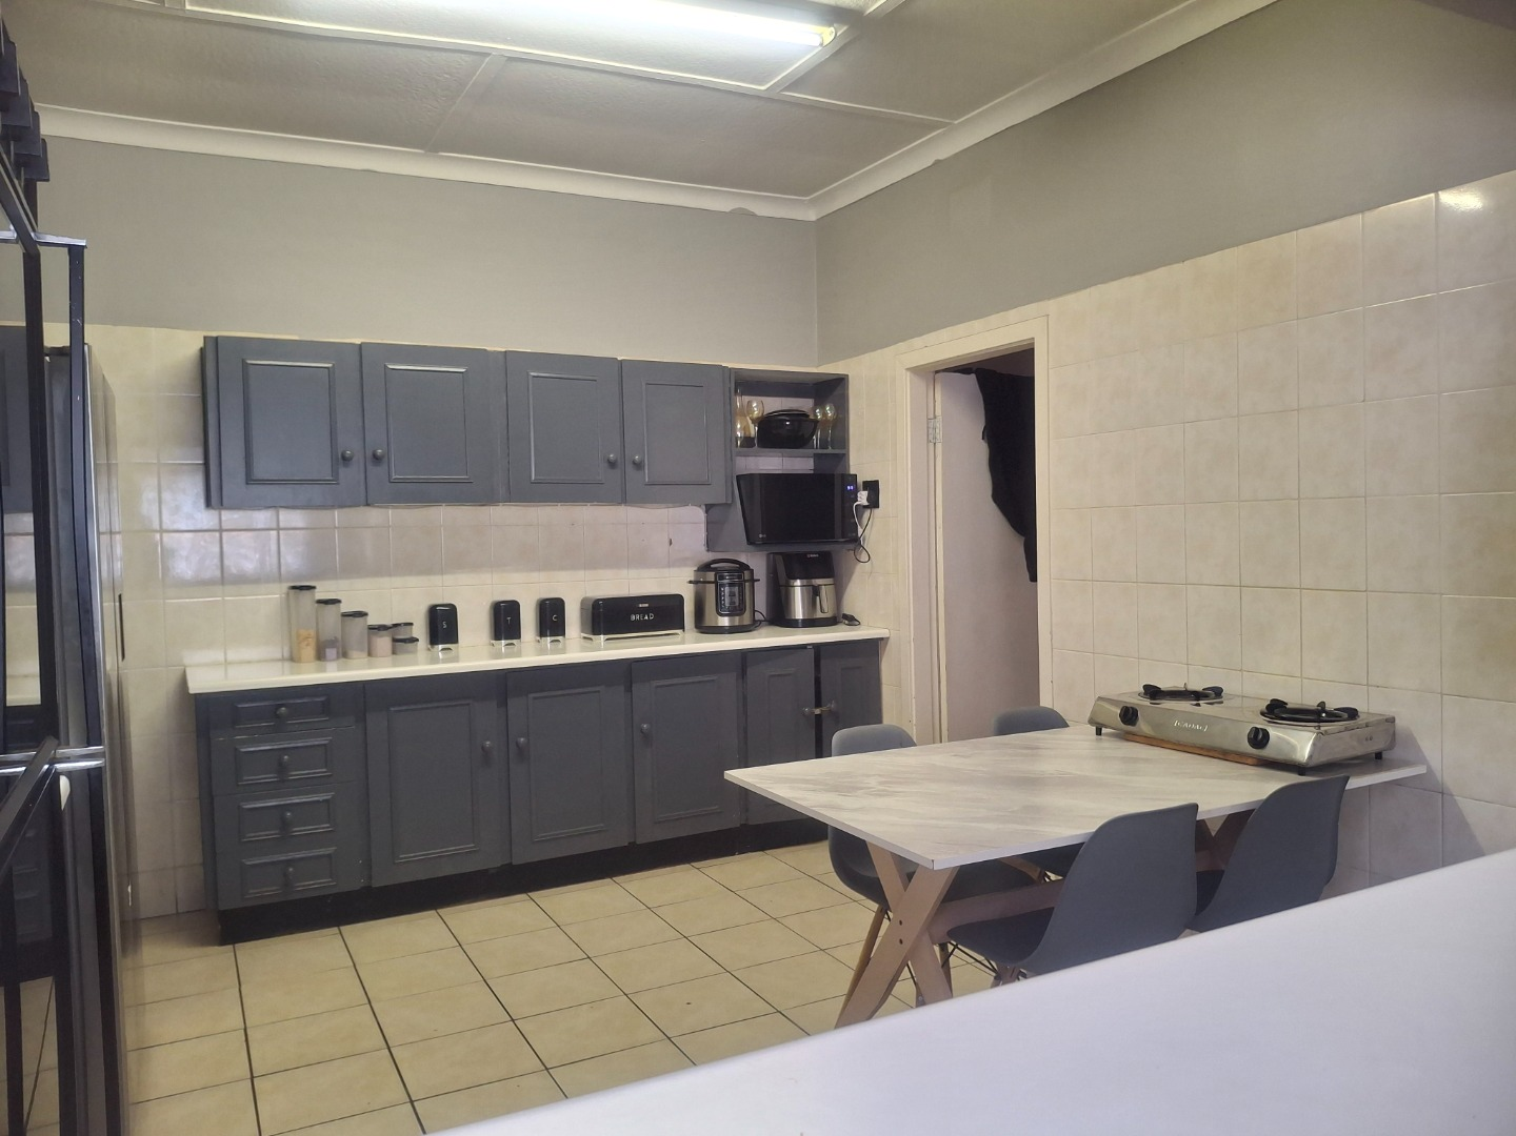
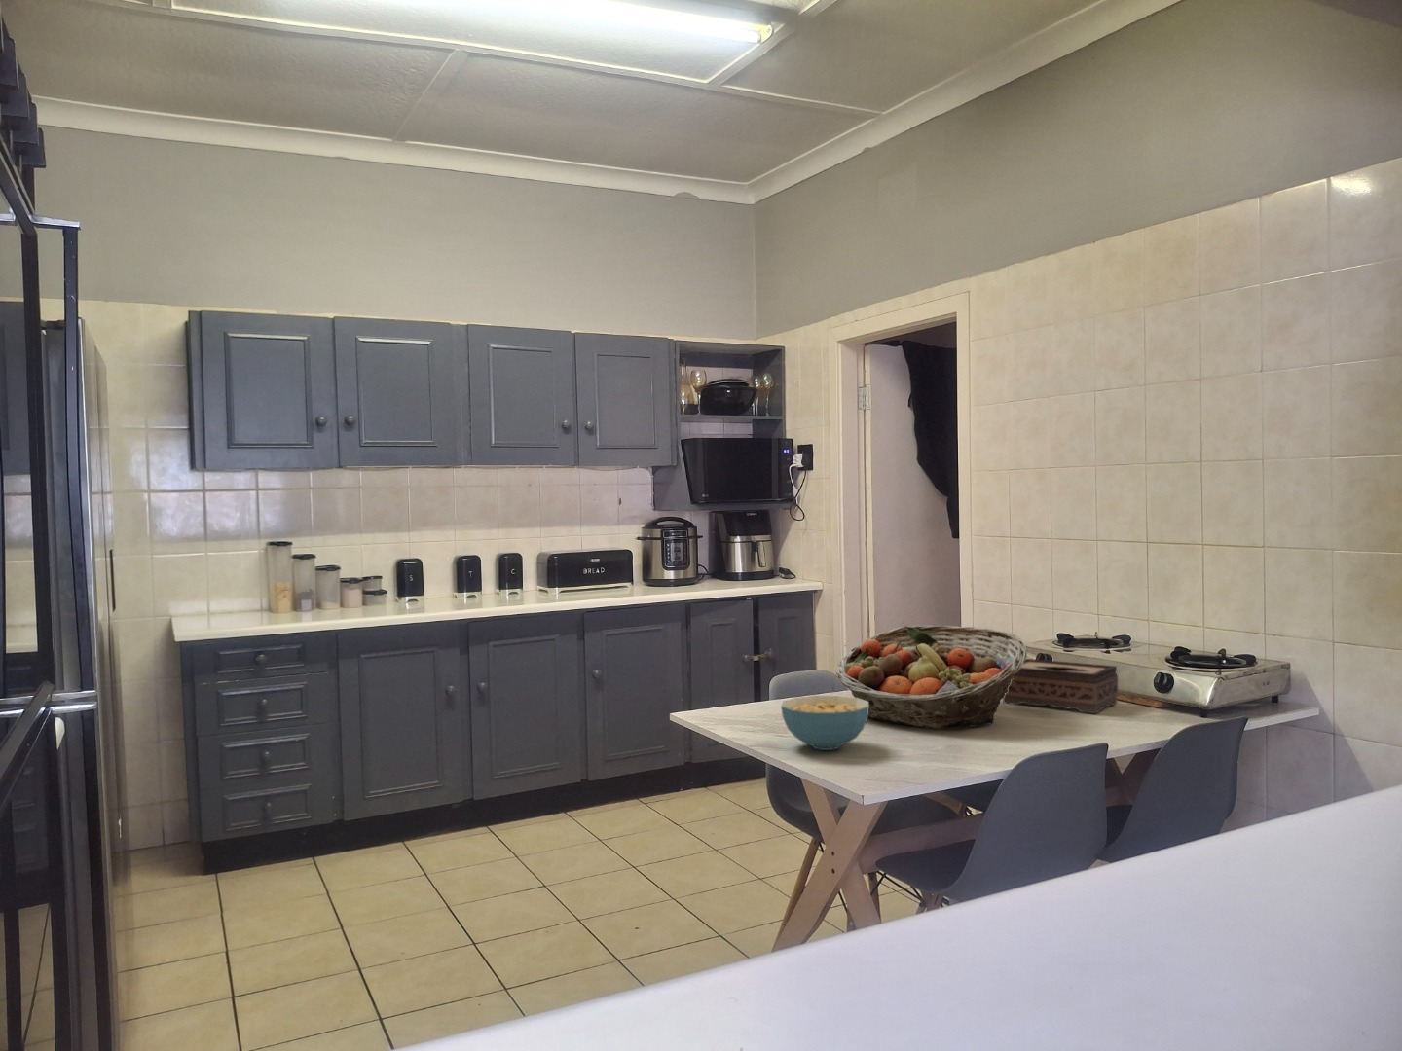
+ tissue box (1060, 684)
+ cereal bowl (825, 725)
+ fruit basket (928, 673)
